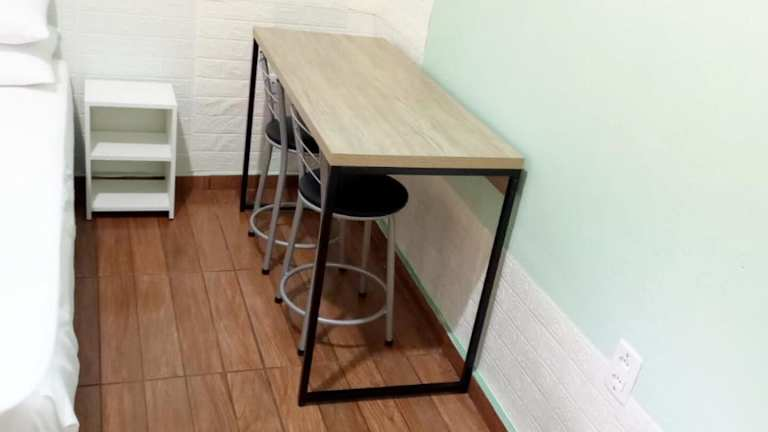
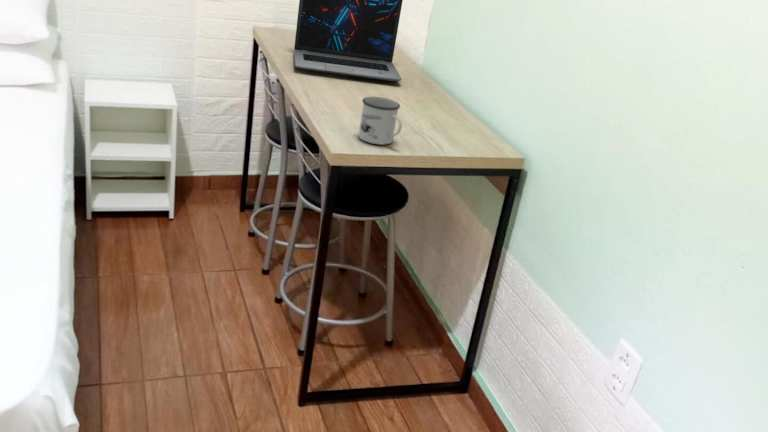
+ laptop (350, 32)
+ mug (382, 122)
